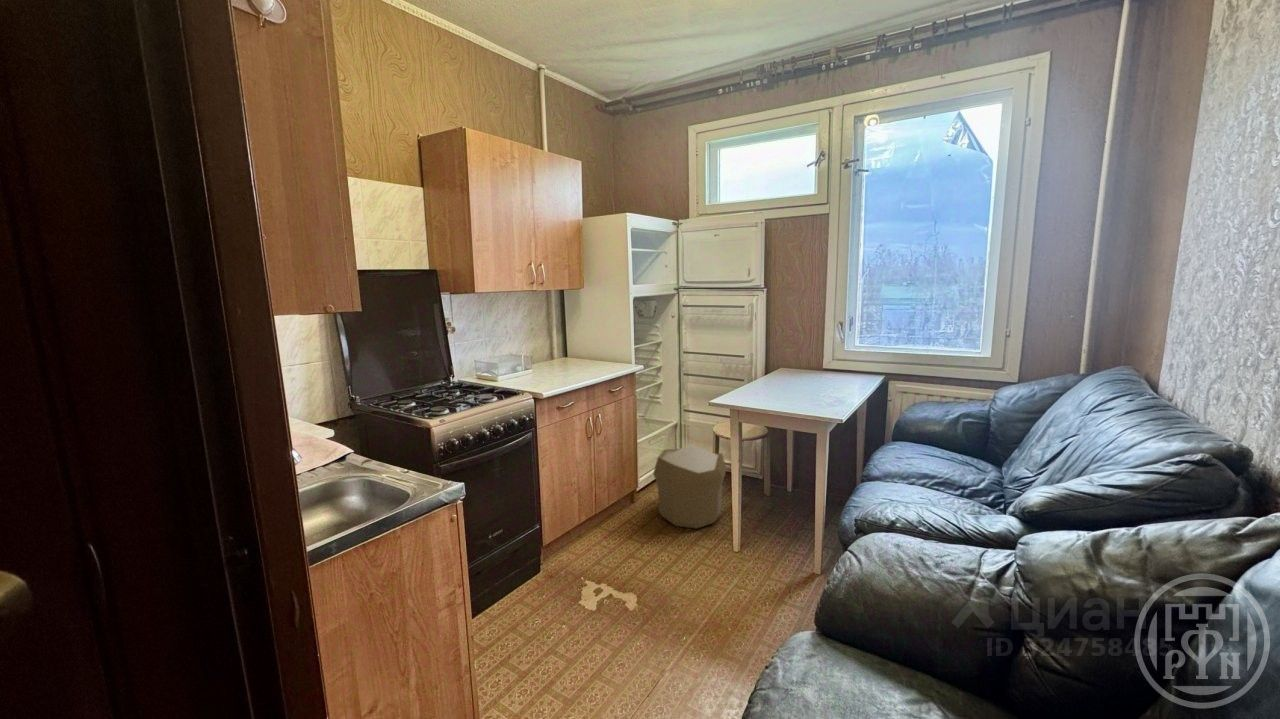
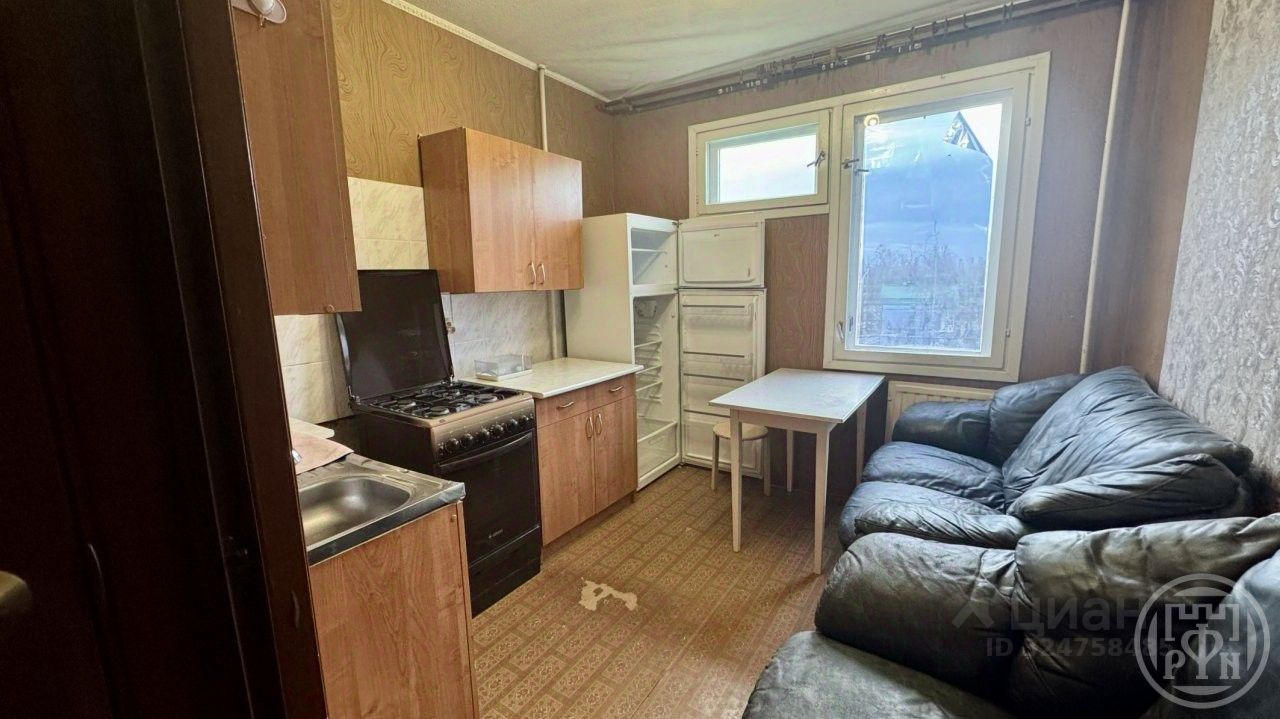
- pouf (690, 480)
